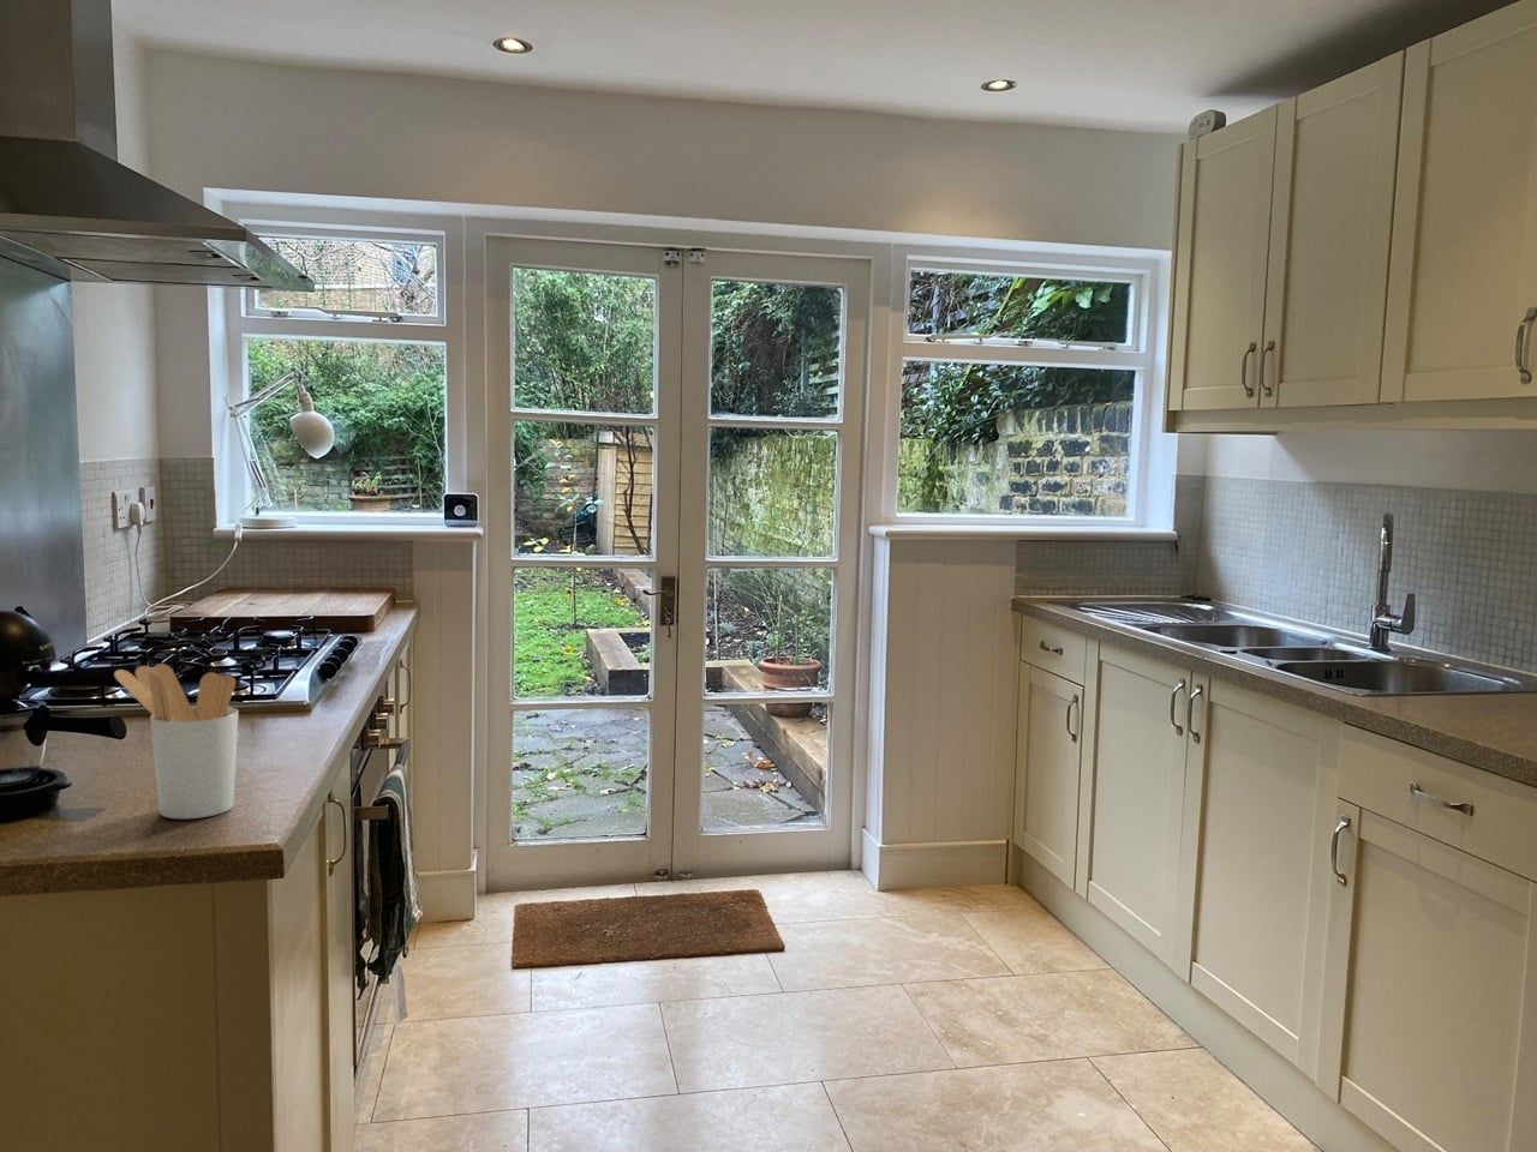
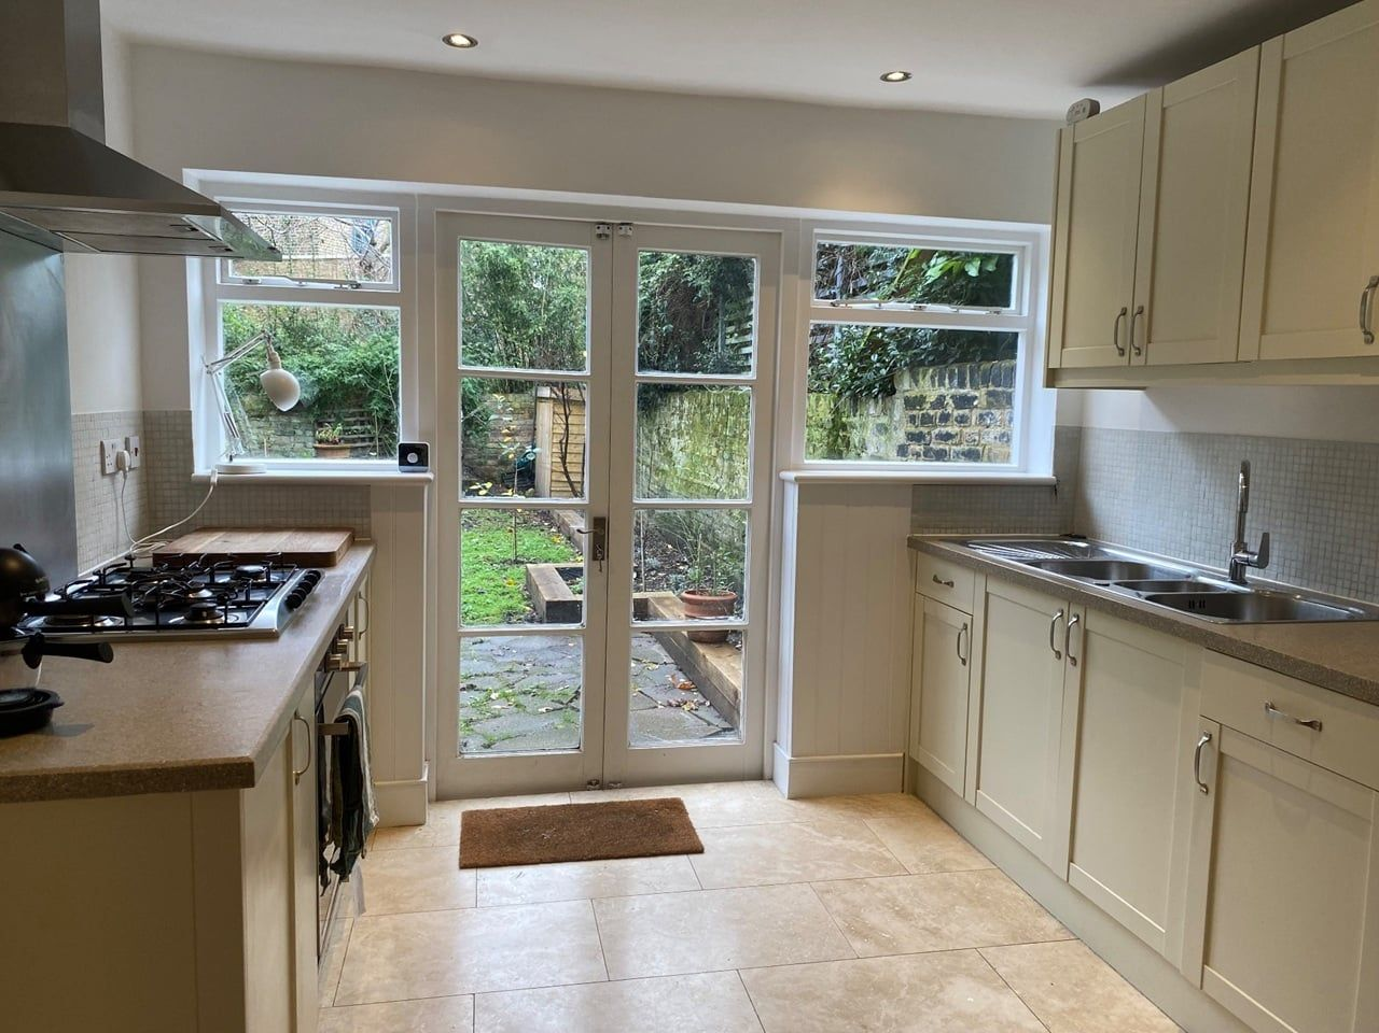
- utensil holder (179, 736)
